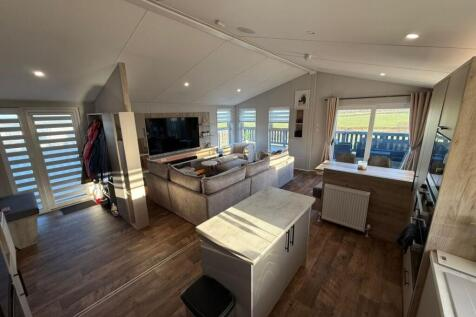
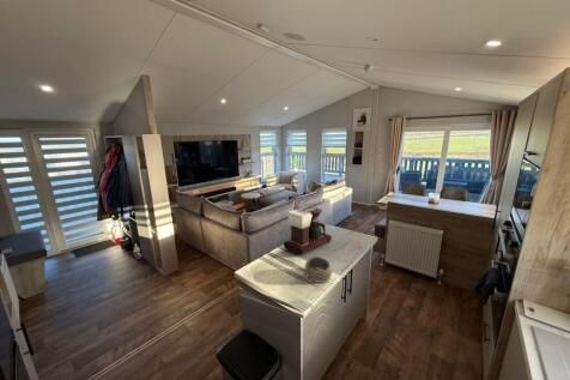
+ bowl (317, 267)
+ coffee maker (308, 227)
